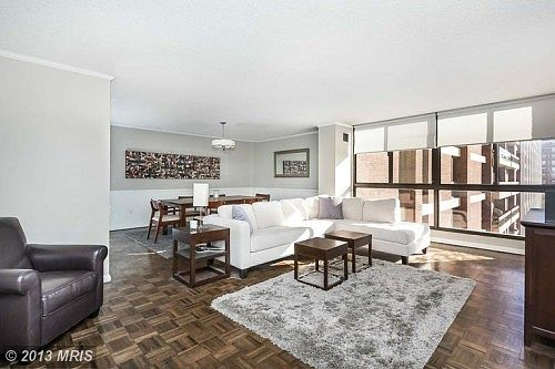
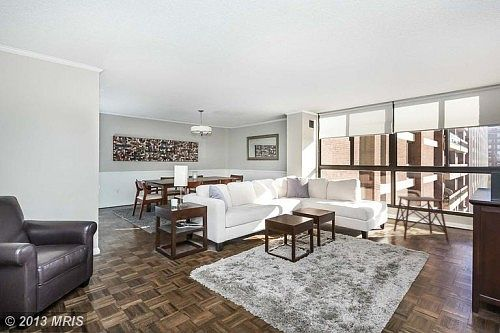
+ side table (418, 216)
